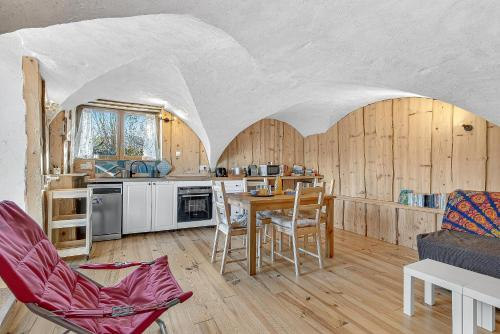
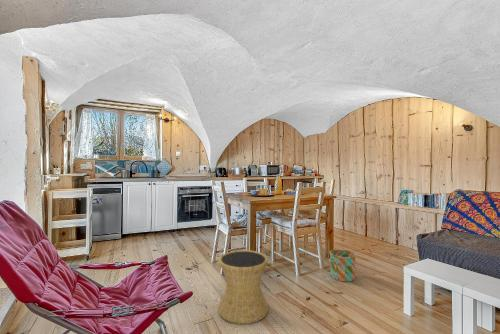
+ side table (243, 283)
+ bucket (342, 264)
